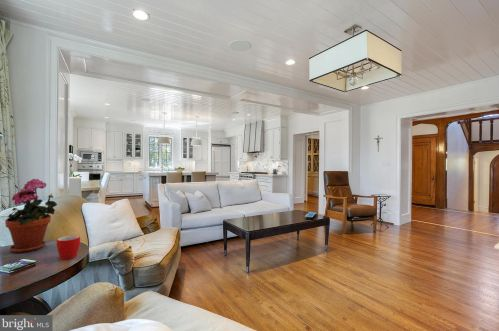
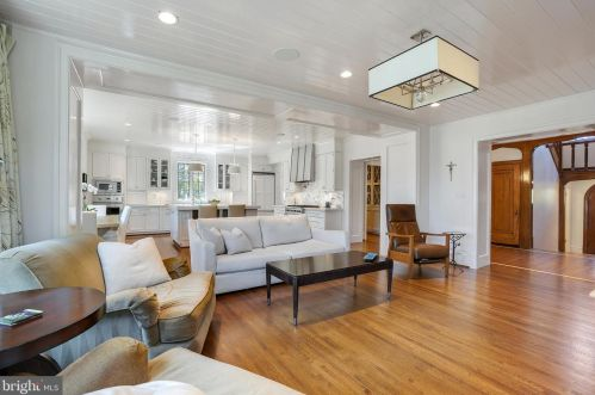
- mug (66, 247)
- potted plant (30, 213)
